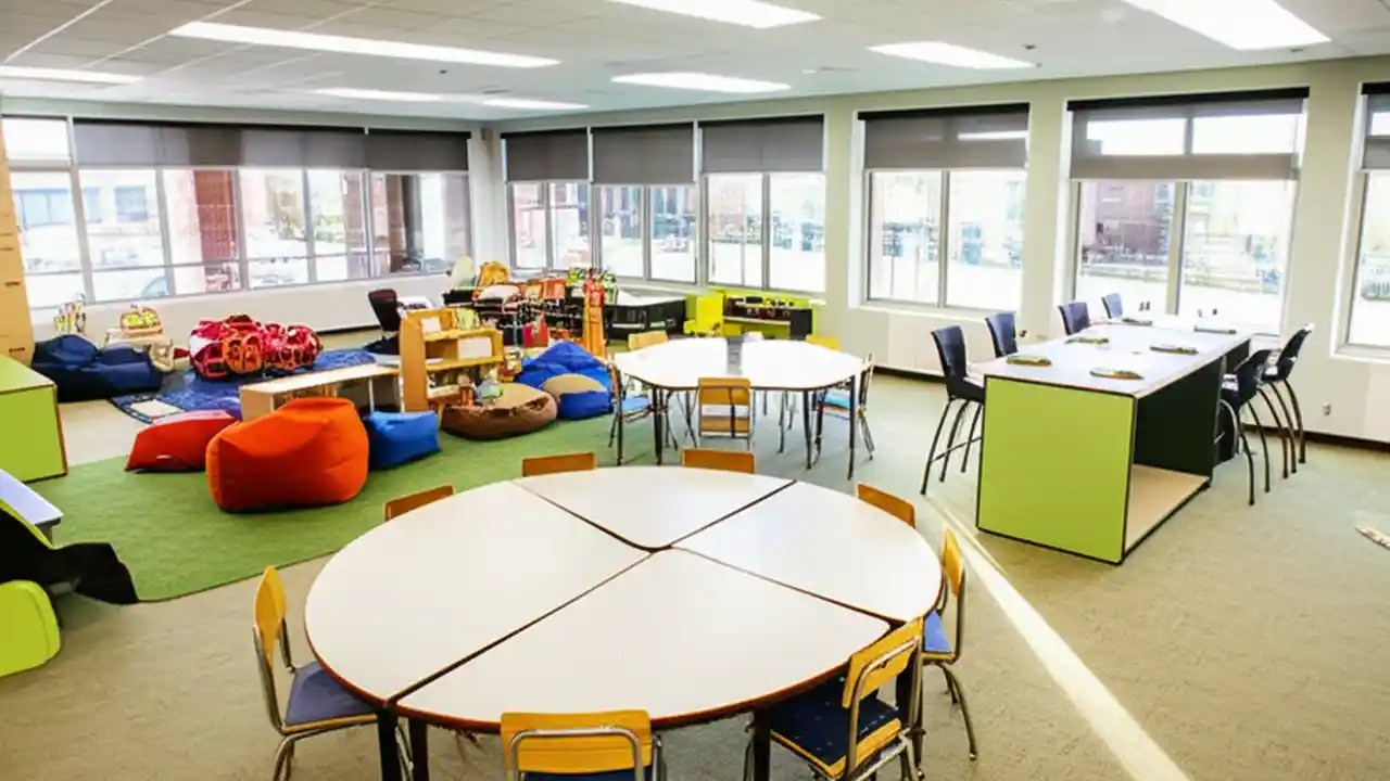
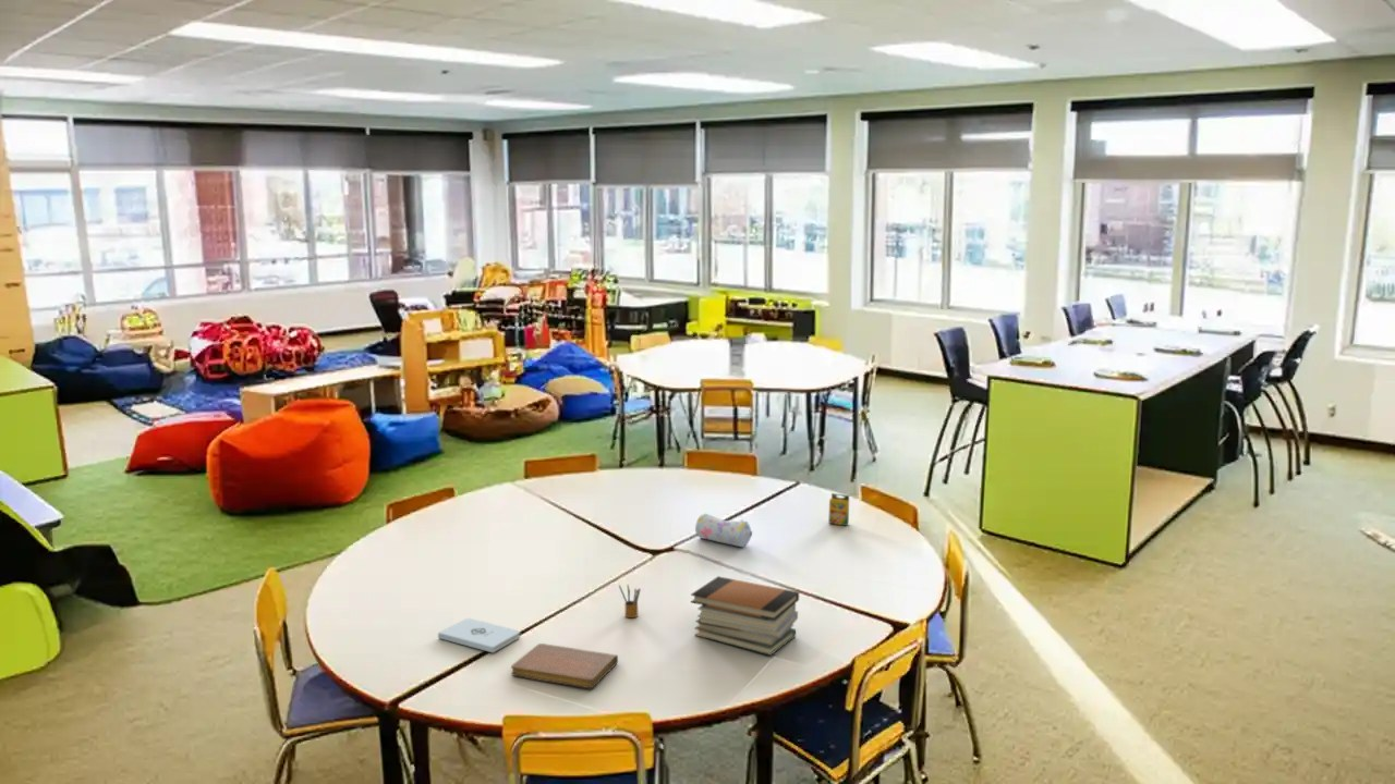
+ pencil box (629, 600)
+ notebook (565, 664)
+ book stack (745, 614)
+ crayon box (838, 509)
+ pencil case (723, 529)
+ notepad (480, 634)
